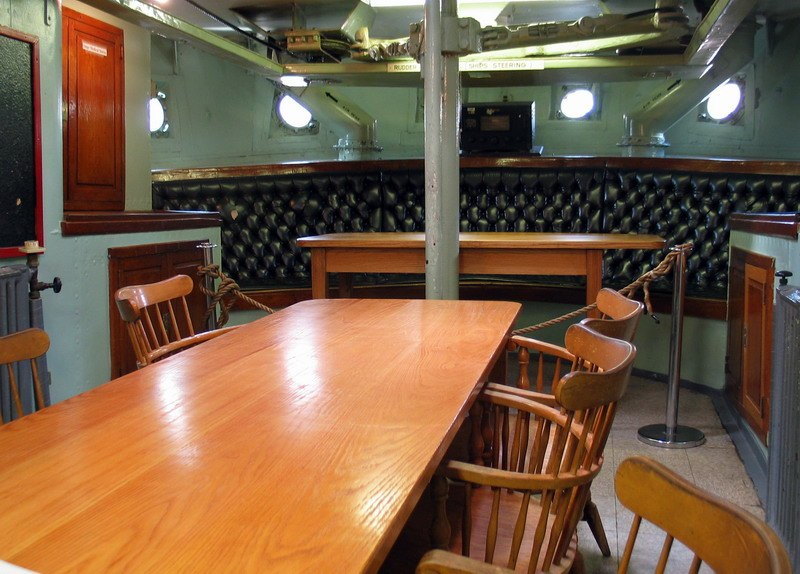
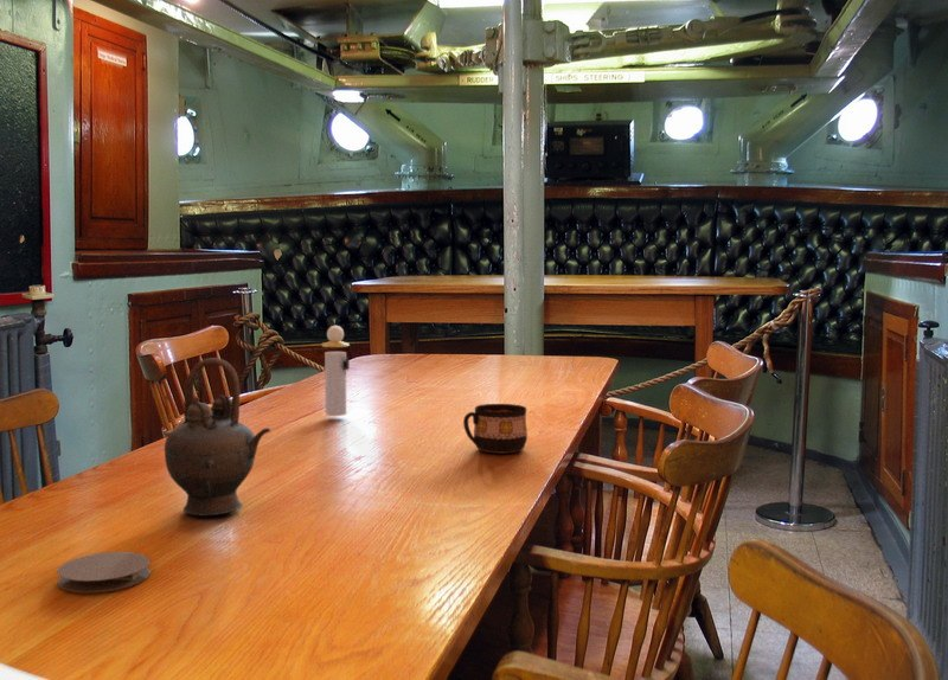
+ perfume bottle (335, 371)
+ teapot (219, 435)
+ cup (497, 428)
+ coaster (104, 571)
